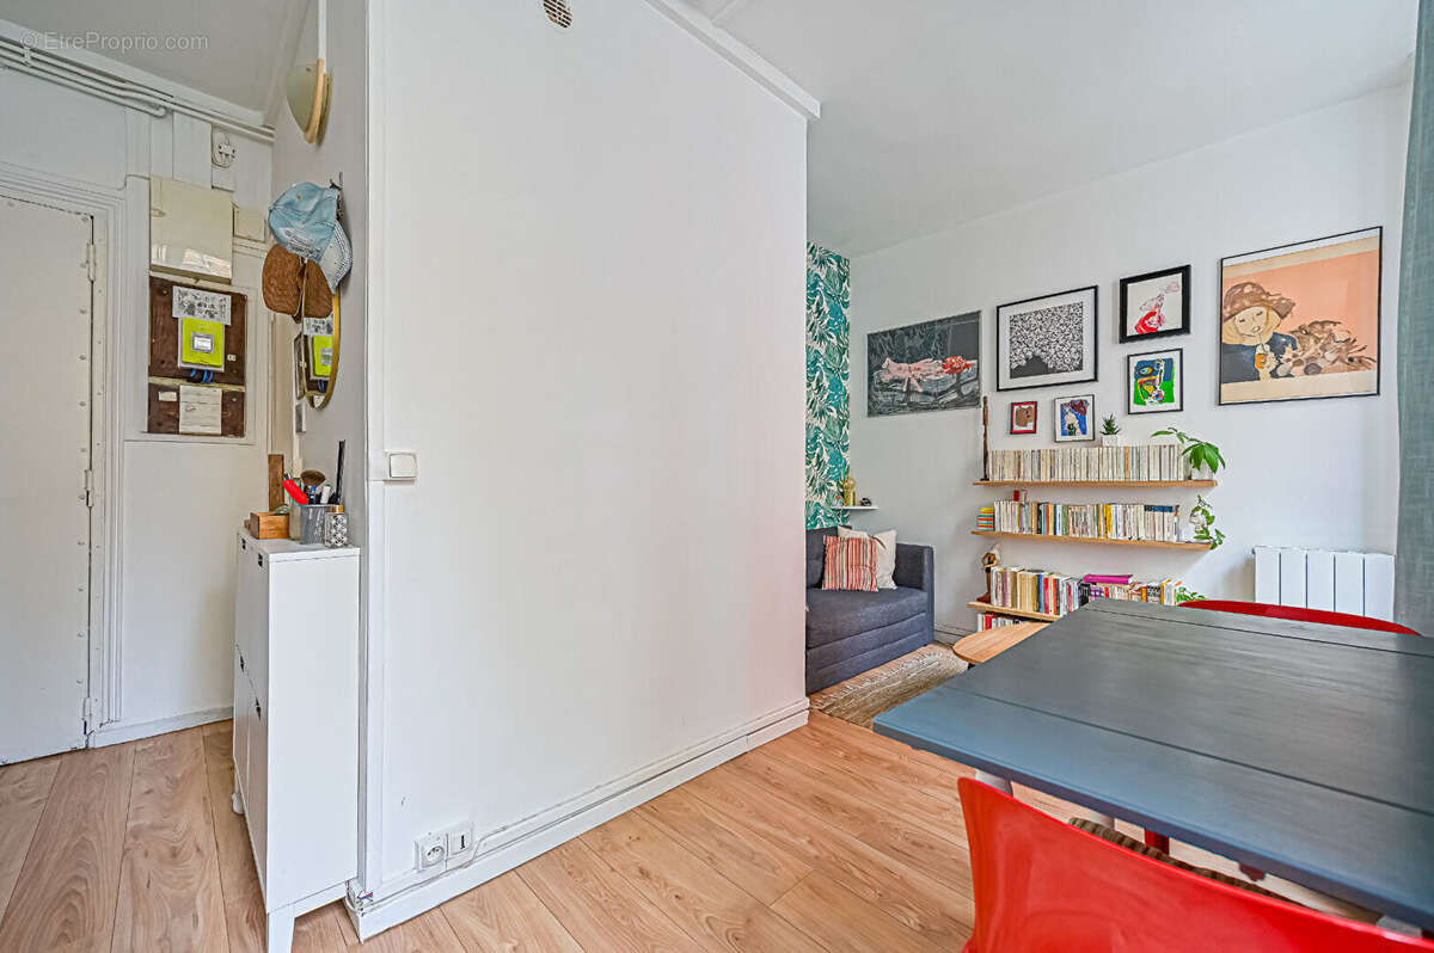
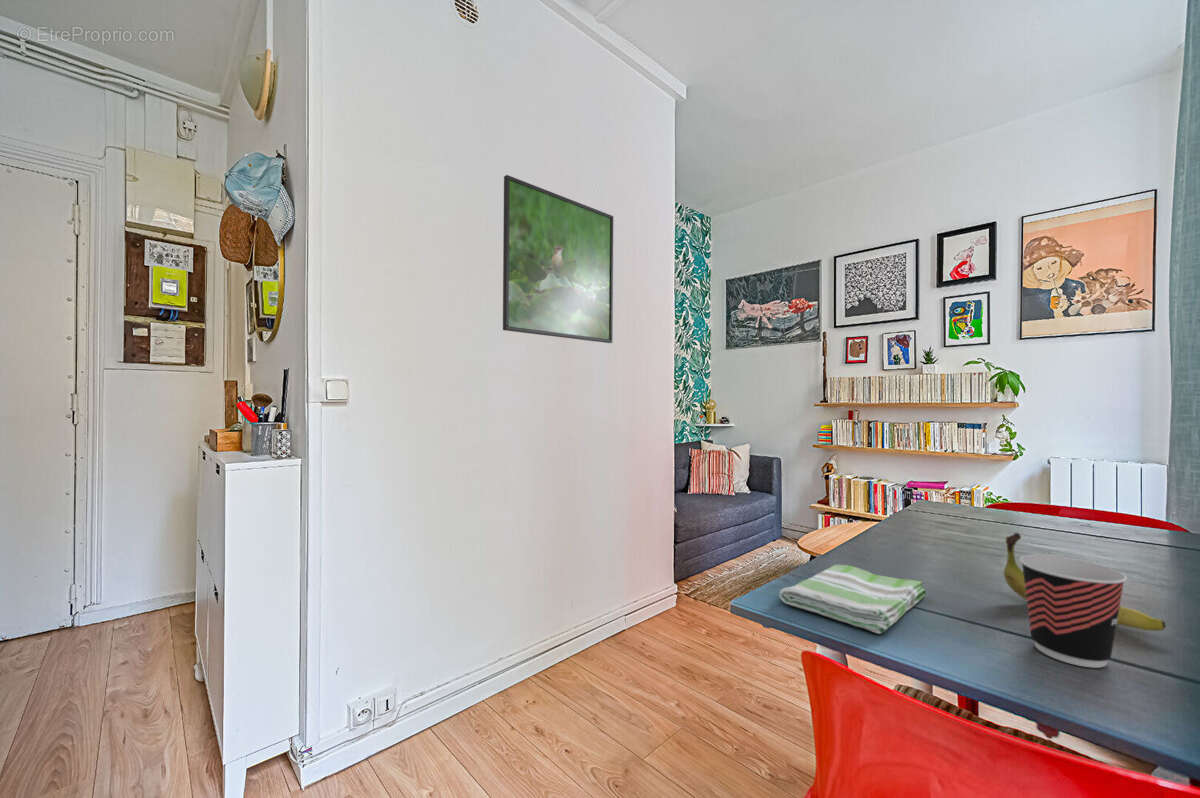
+ cup (1069, 610)
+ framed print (563, 267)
+ dish towel (853, 589)
+ banana (1119, 607)
